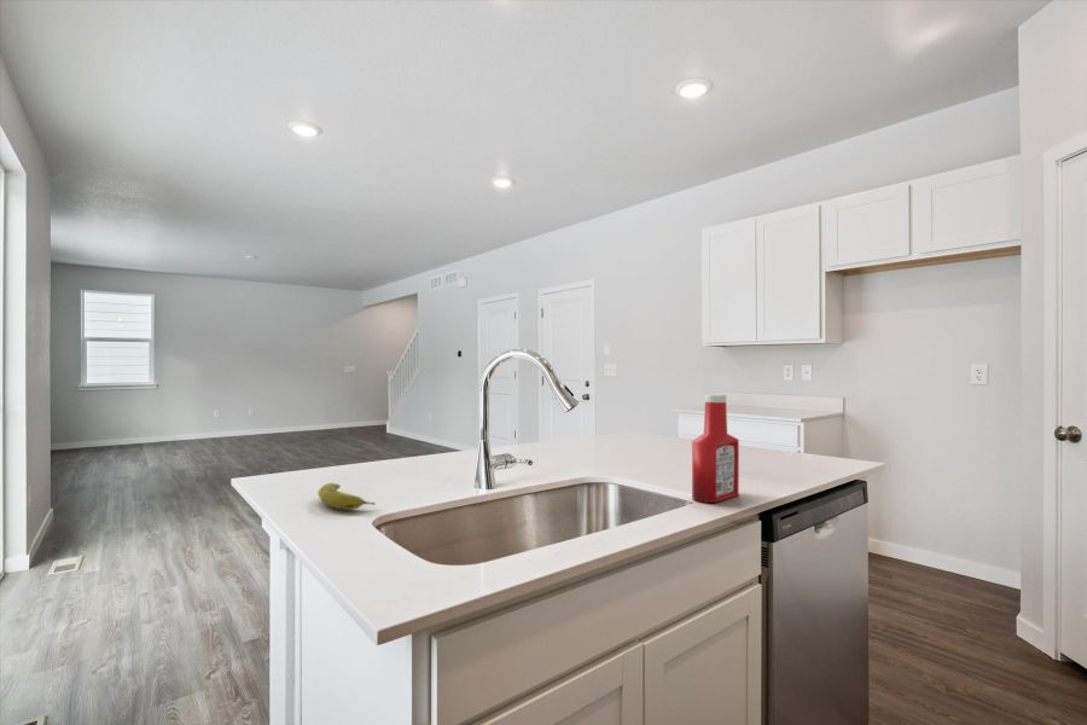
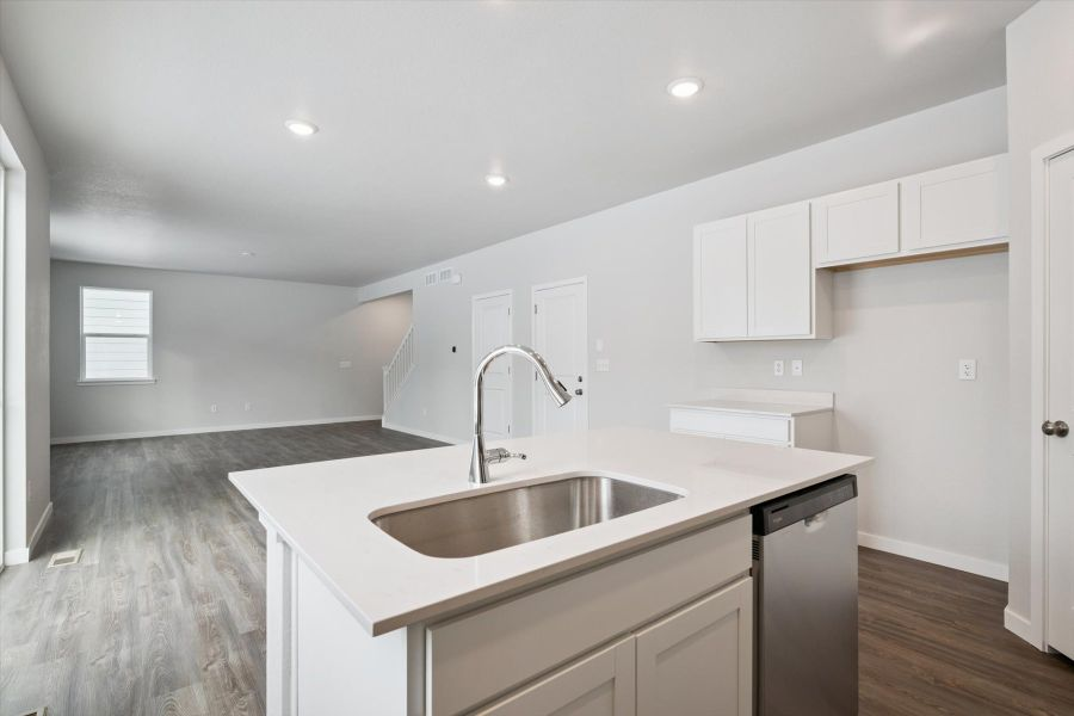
- soap bottle (715, 445)
- fruit (342, 493)
